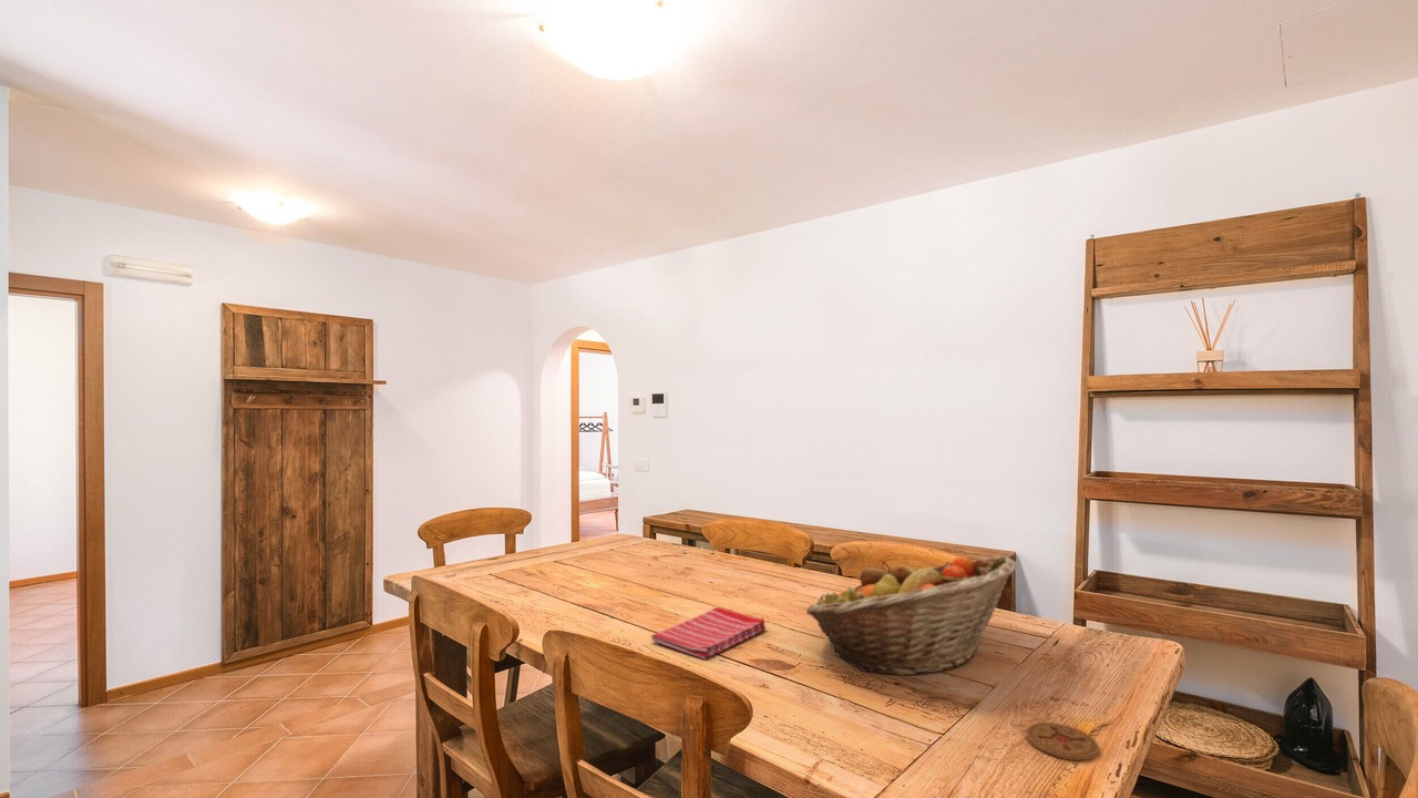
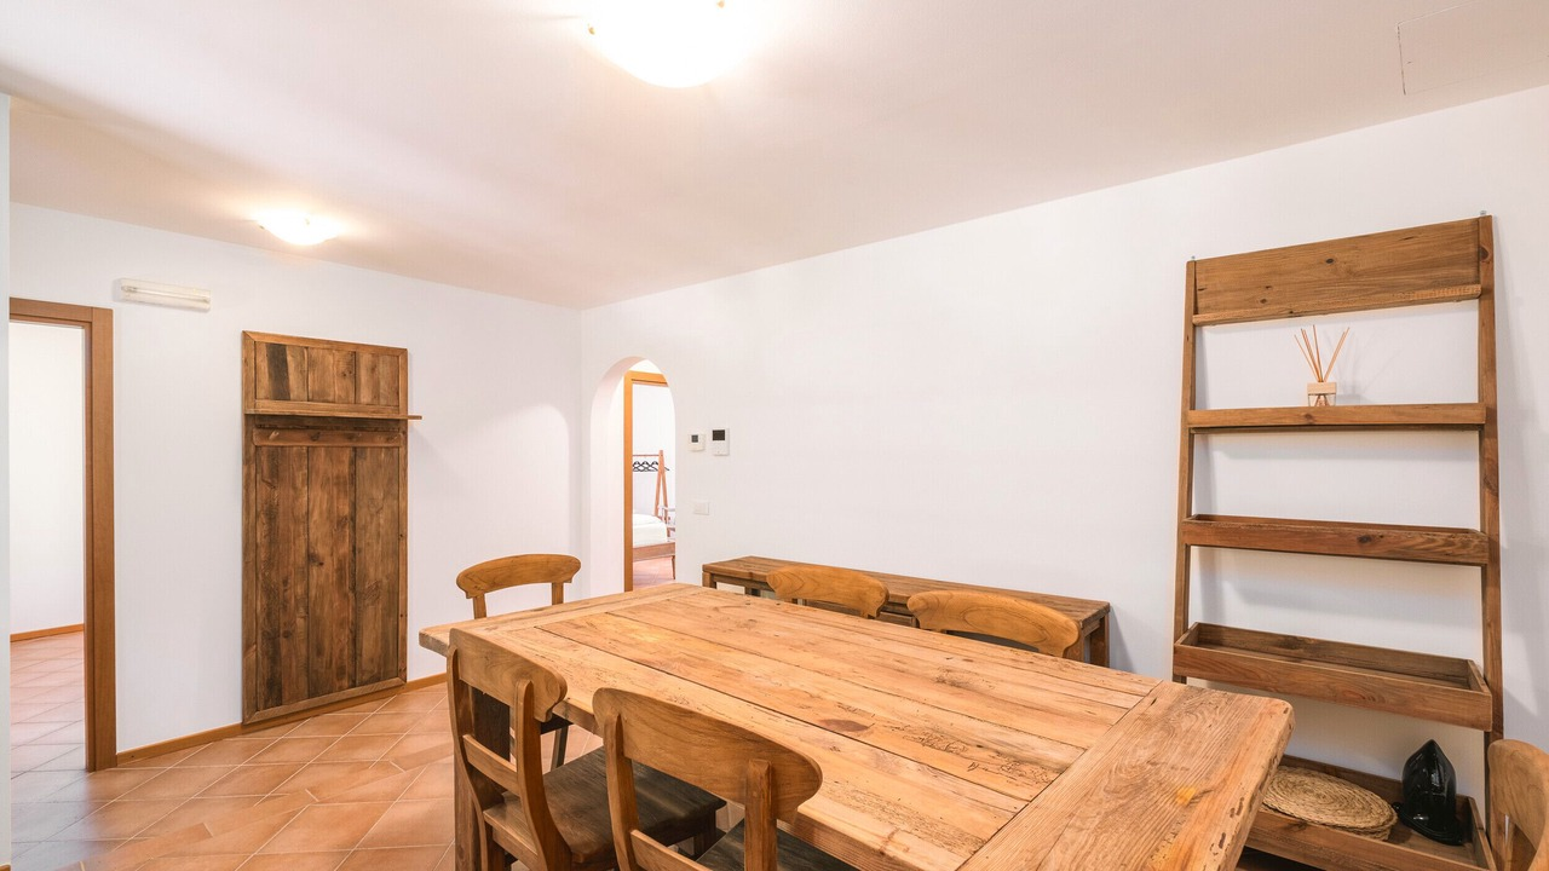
- fruit basket (912, 602)
- coaster (1061, 740)
- dish towel (710, 630)
